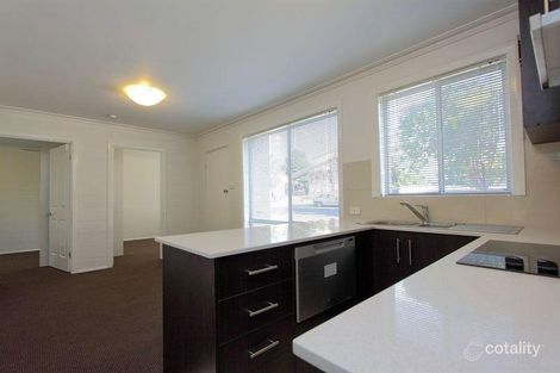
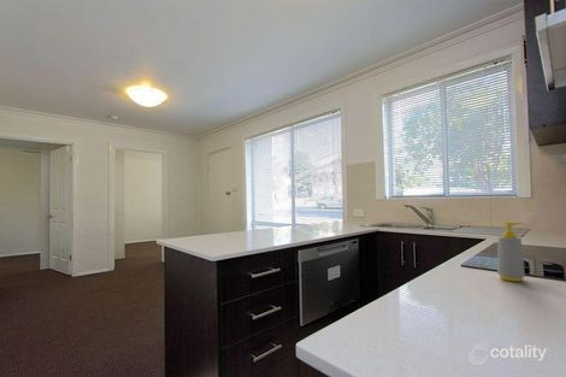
+ soap bottle (509, 249)
